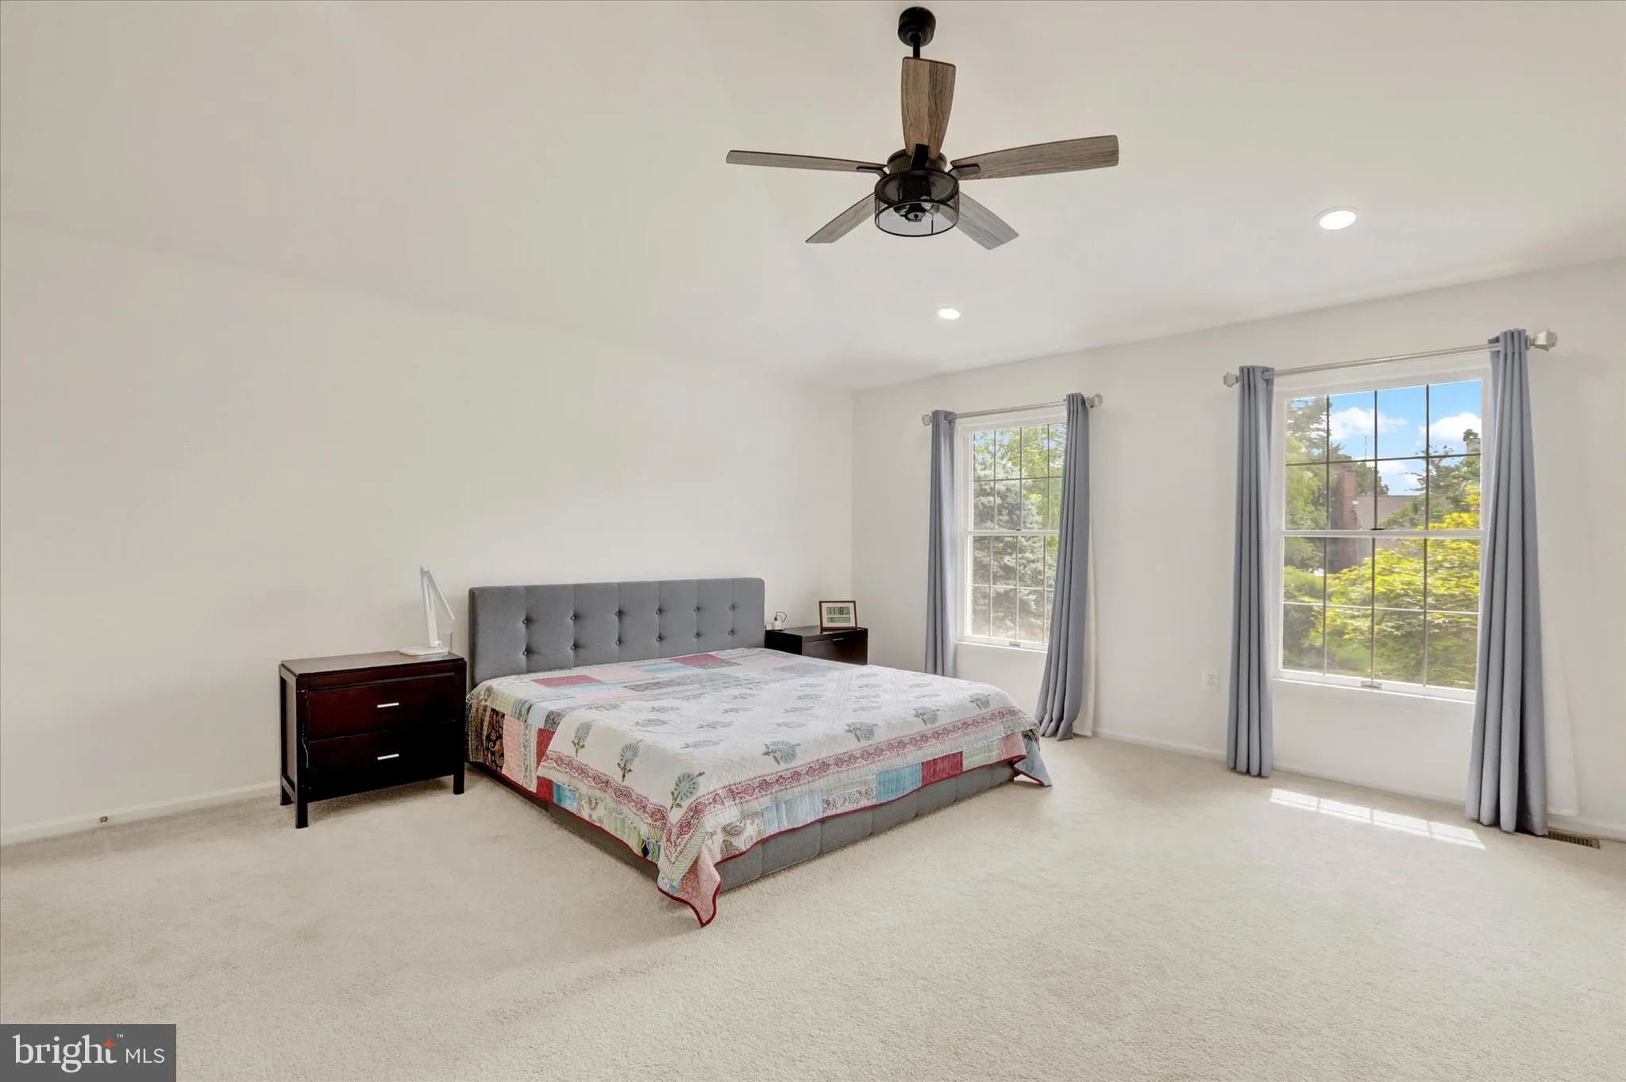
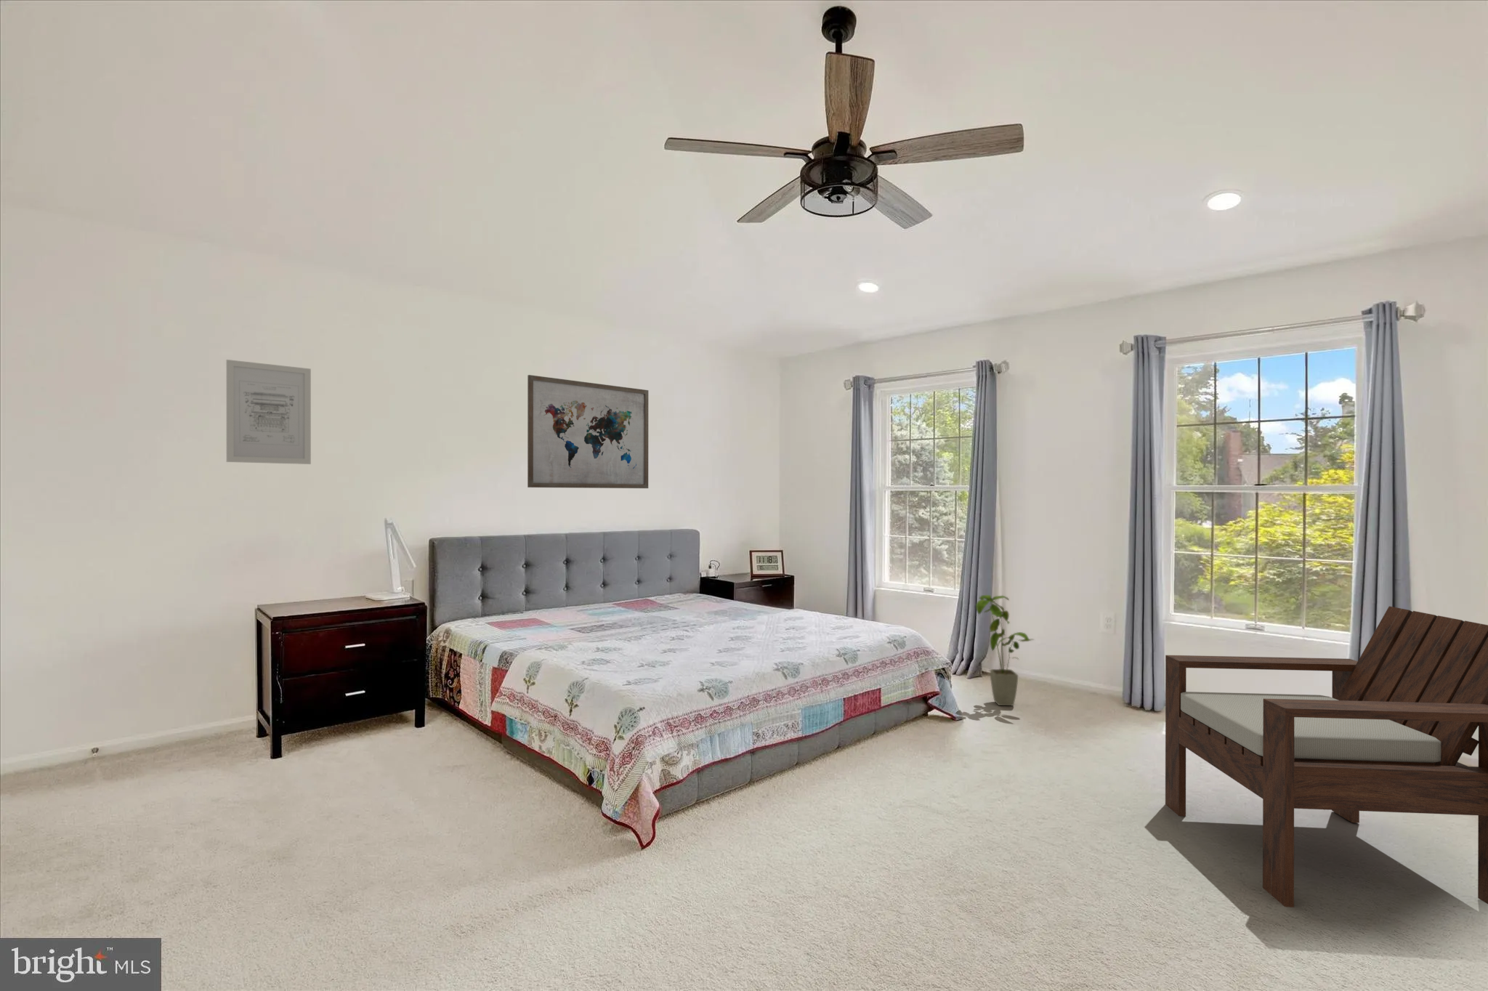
+ wall art (591, 435)
+ house plant (1002, 650)
+ chair (1333, 734)
+ wall art (270, 414)
